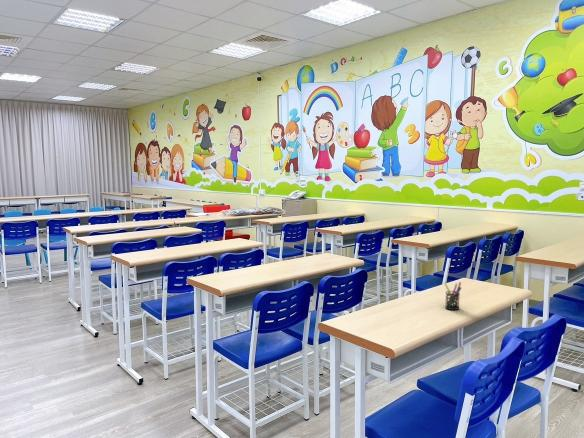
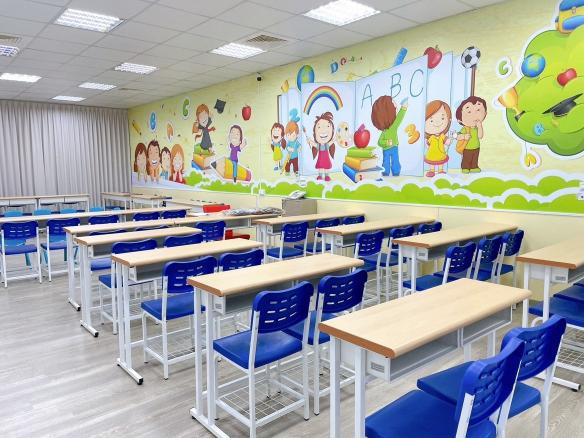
- pen holder (453, 294)
